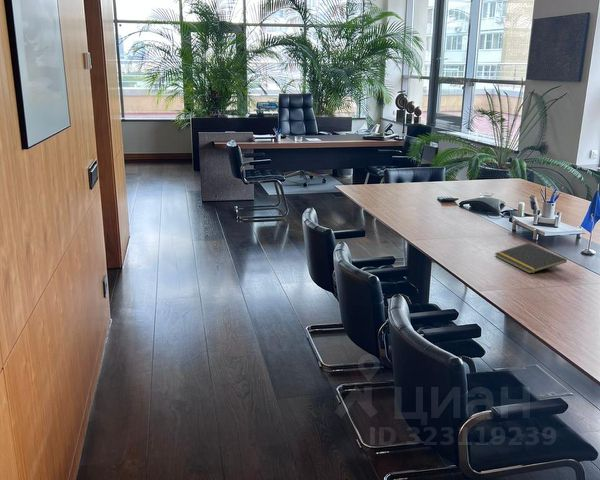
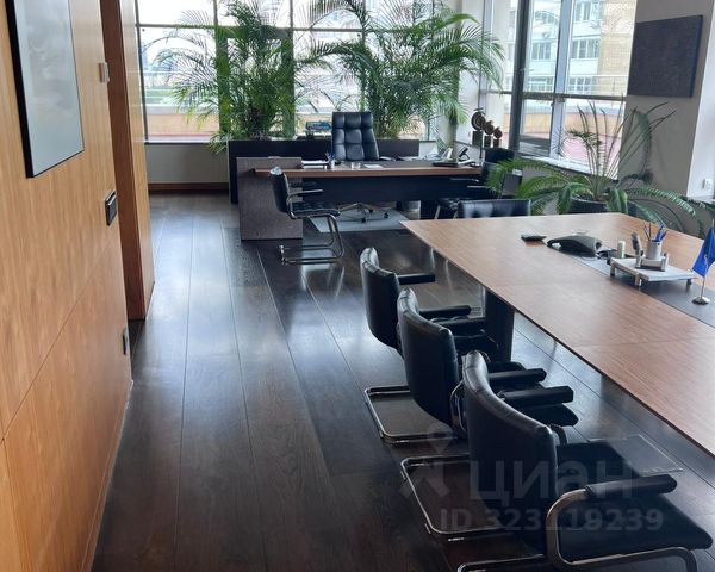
- notepad (529, 257)
